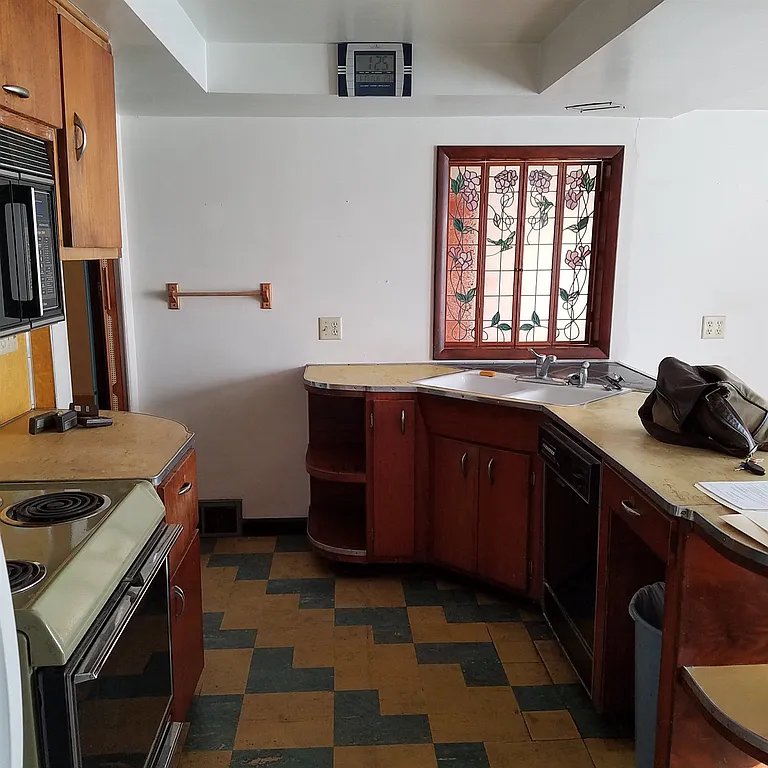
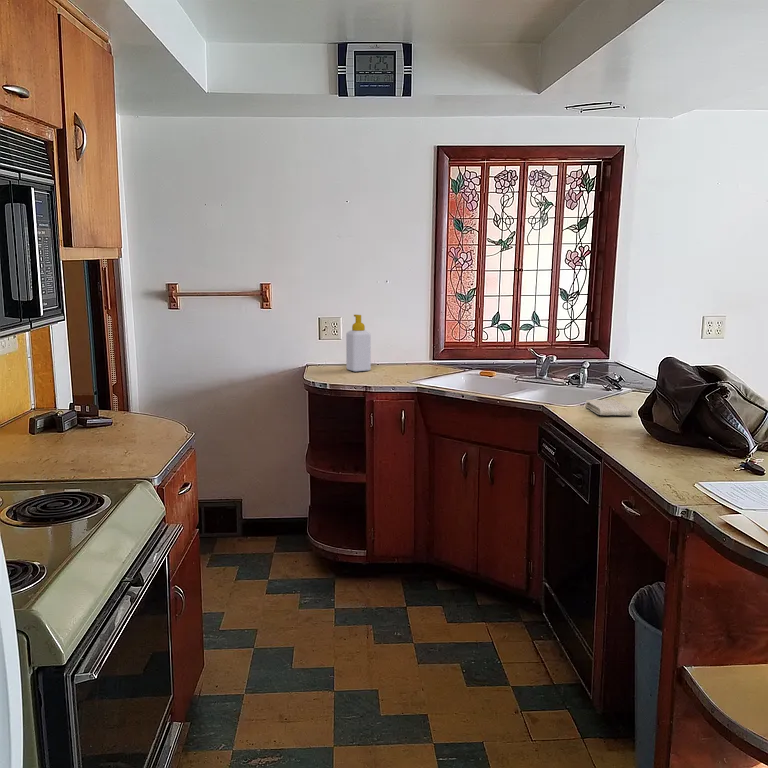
+ washcloth (607, 406)
+ soap bottle (358, 342)
